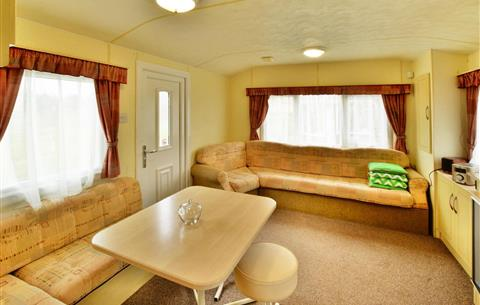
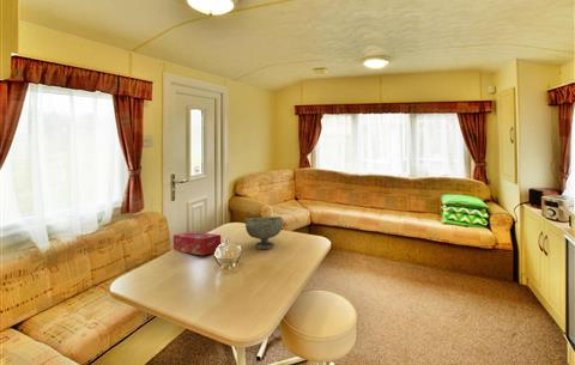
+ decorative bowl (264, 231)
+ tissue box (196, 242)
